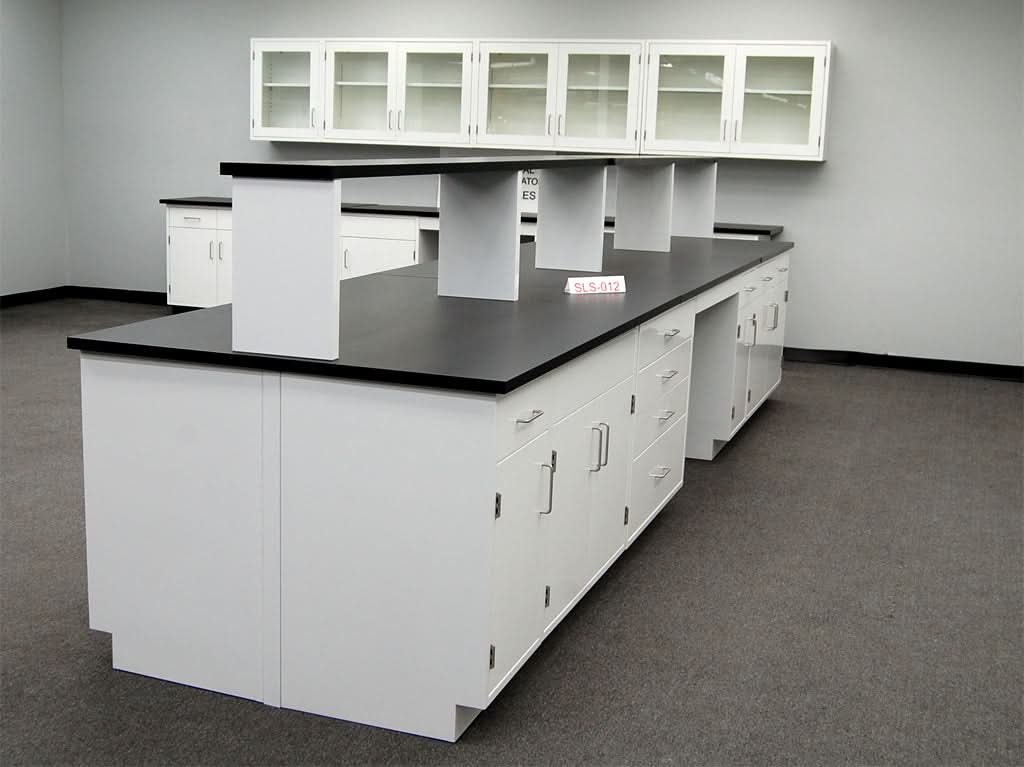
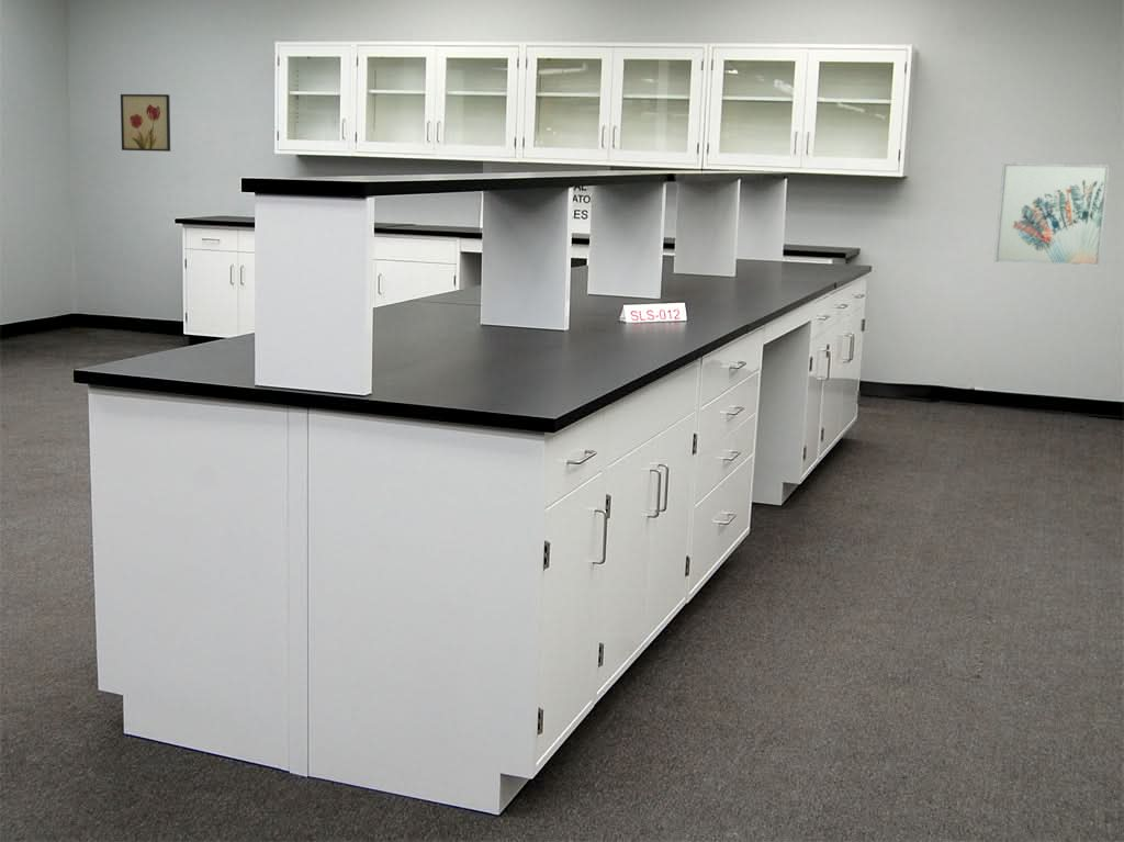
+ wall art (146, 122)
+ wall art (1050, 214)
